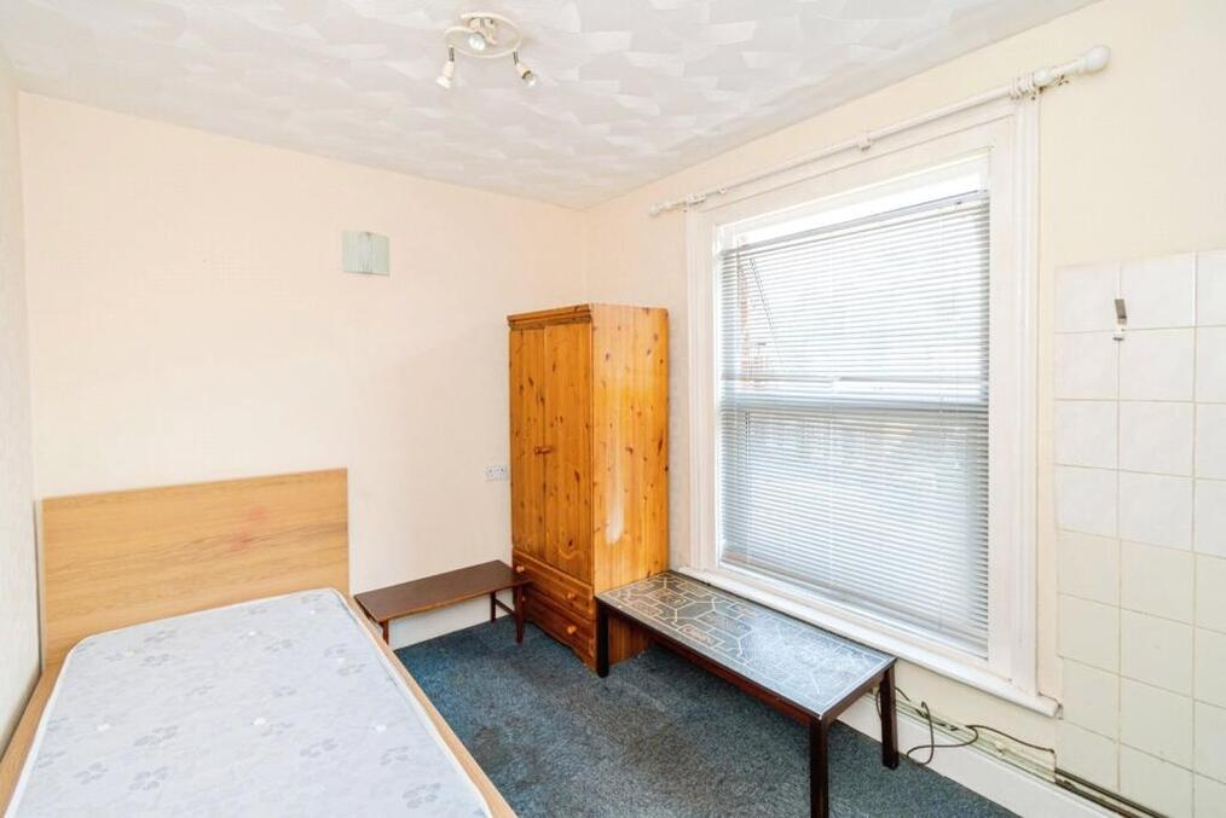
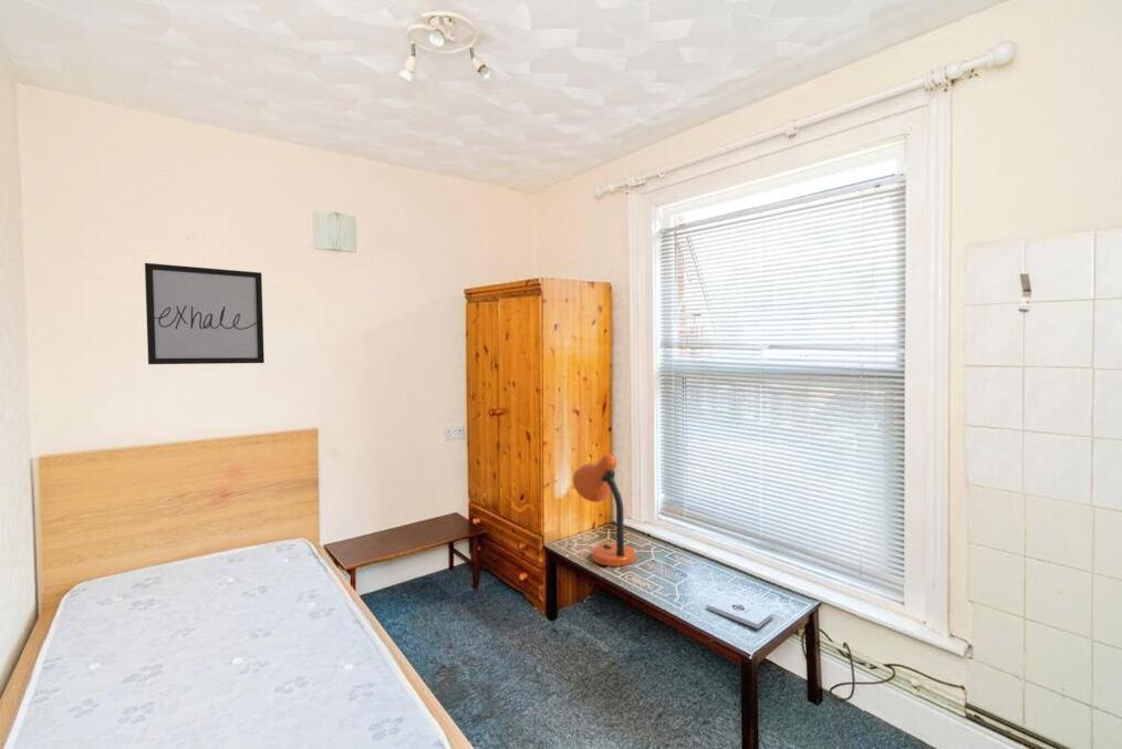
+ desk lamp (603, 499)
+ notepad (739, 610)
+ wall art (207, 315)
